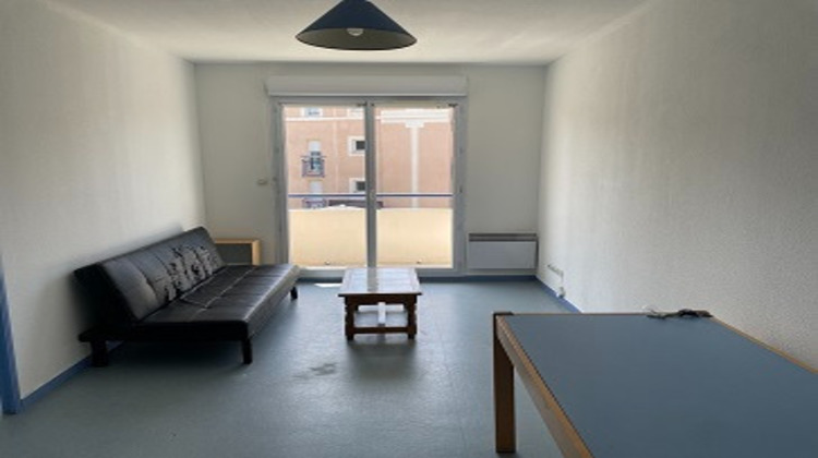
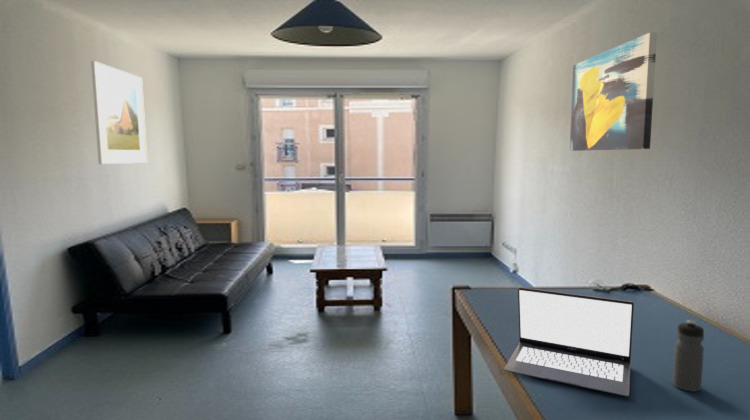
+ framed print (122, 117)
+ laptop (568, 334)
+ water bottle (688, 353)
+ wall art (606, 101)
